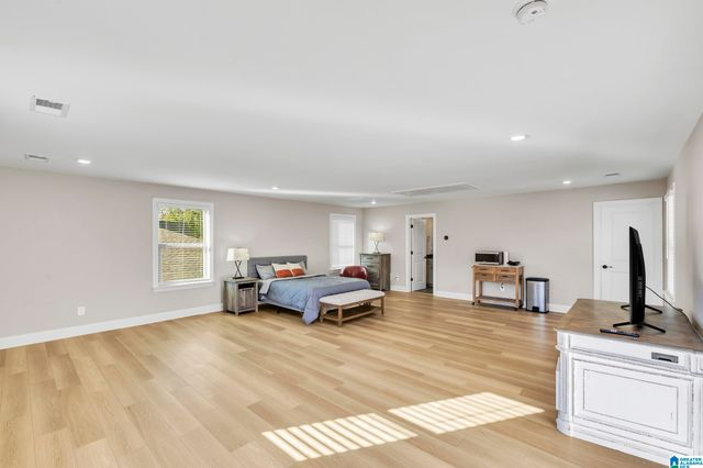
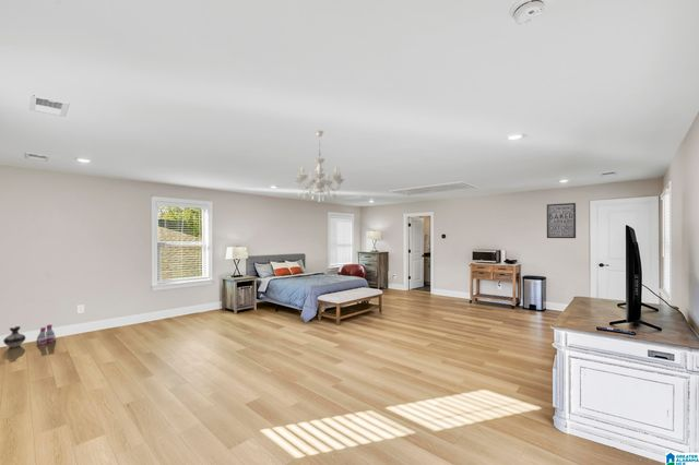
+ chandelier (319, 166)
+ wall art (560, 220)
+ ceramic jug (14, 336)
+ boots (46, 333)
